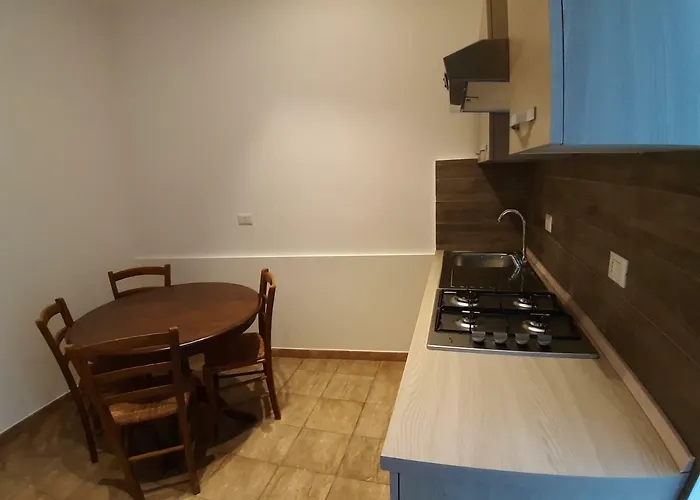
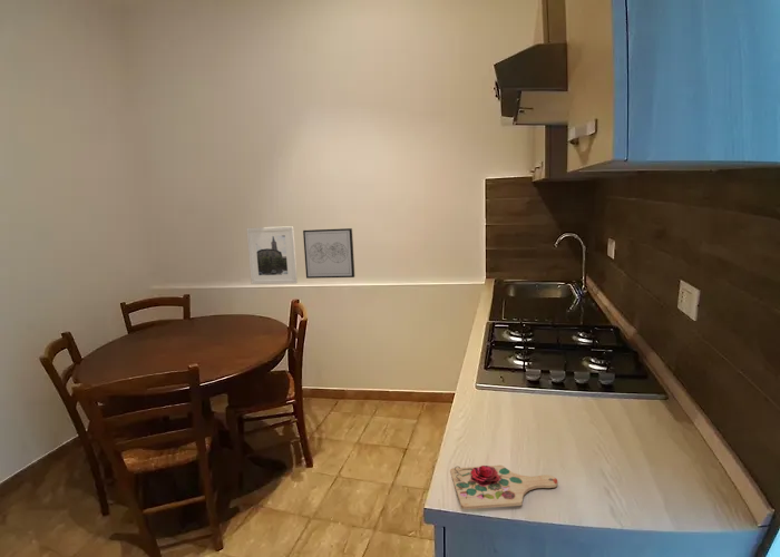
+ wall art (329, 253)
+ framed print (272, 255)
+ cutting board (506, 480)
